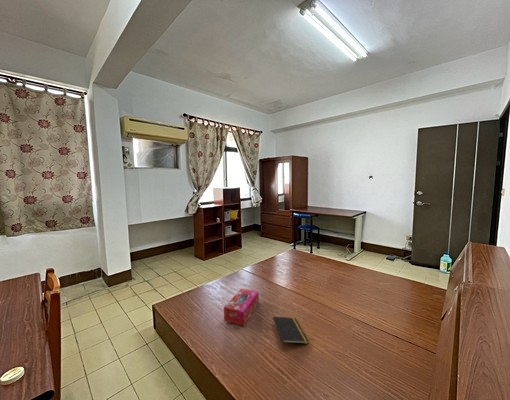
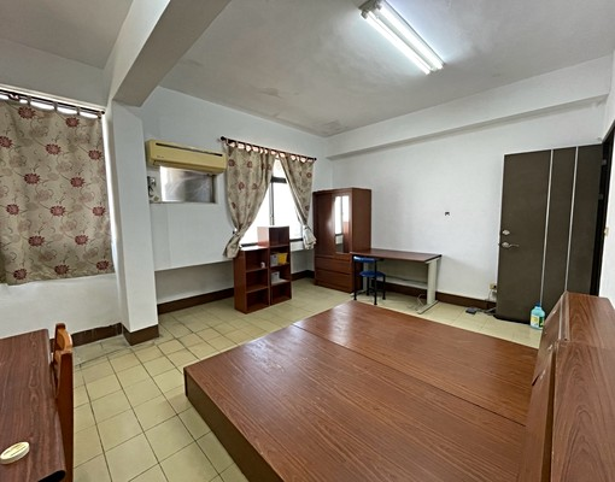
- tissue box (242, 305)
- notepad (289, 329)
